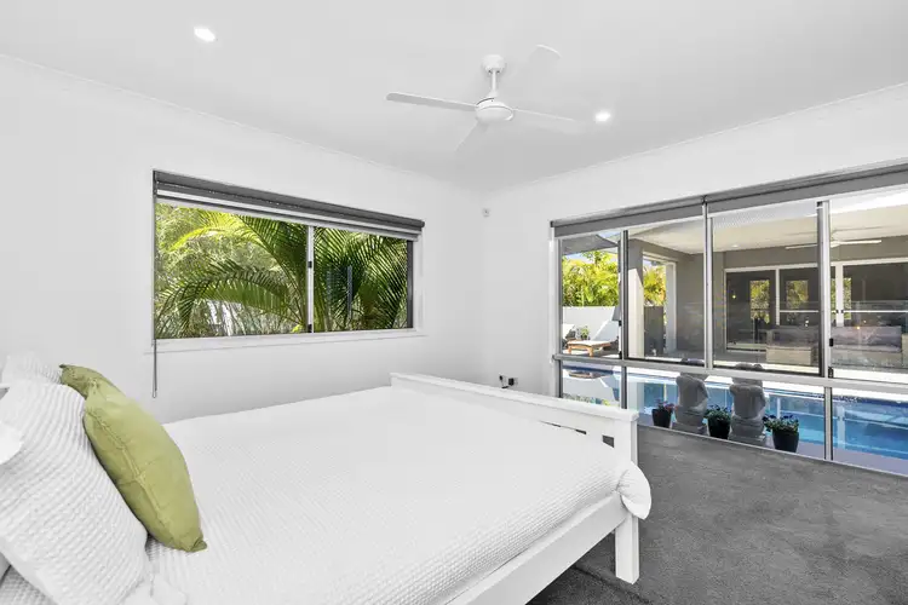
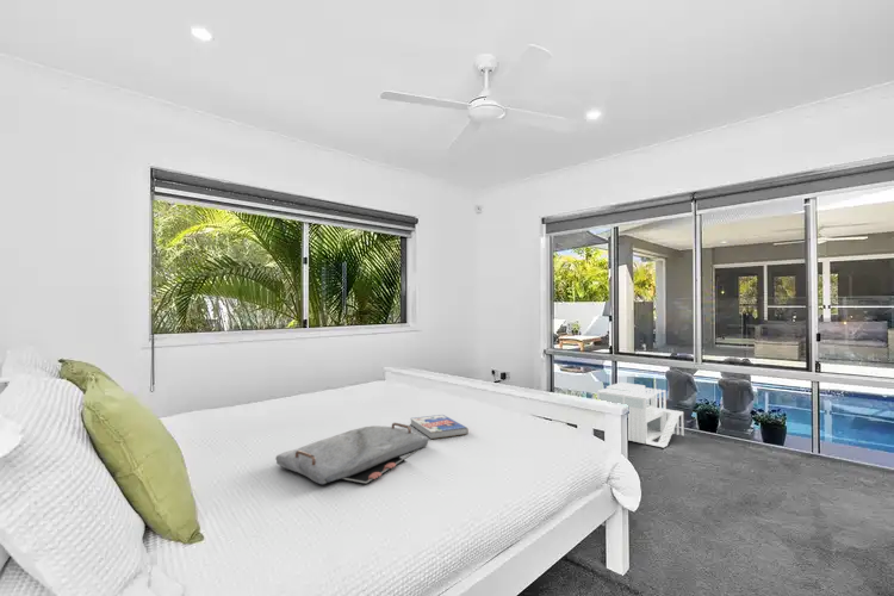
+ book (437, 426)
+ architectural model (639, 411)
+ serving tray (362, 448)
